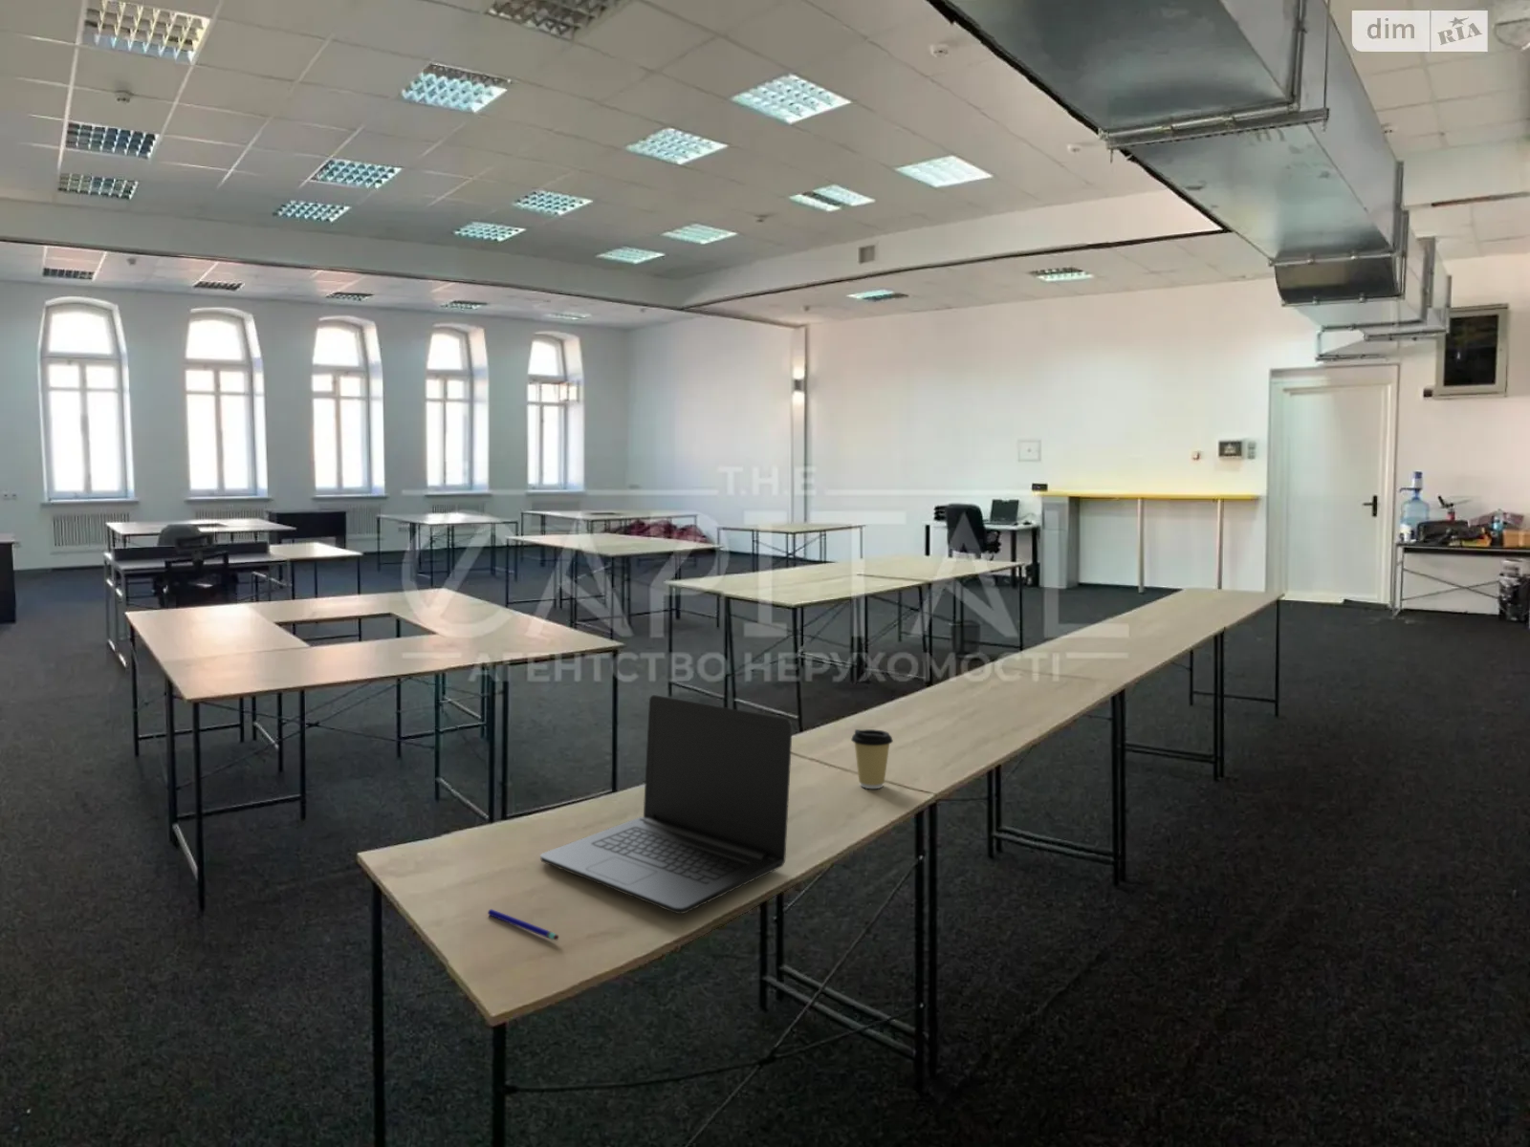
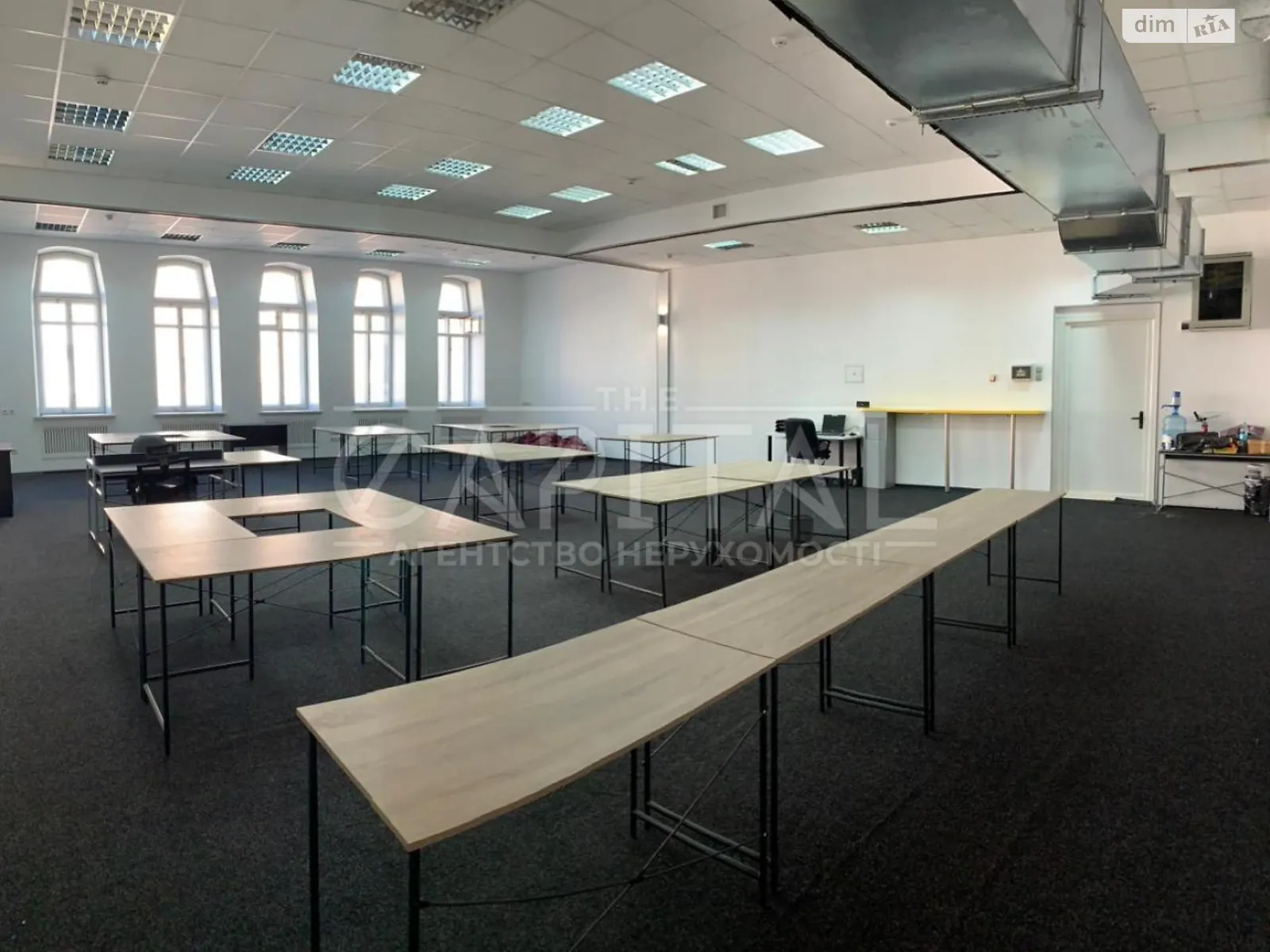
- coffee cup (871, 758)
- pen (522, 924)
- laptop (664, 792)
